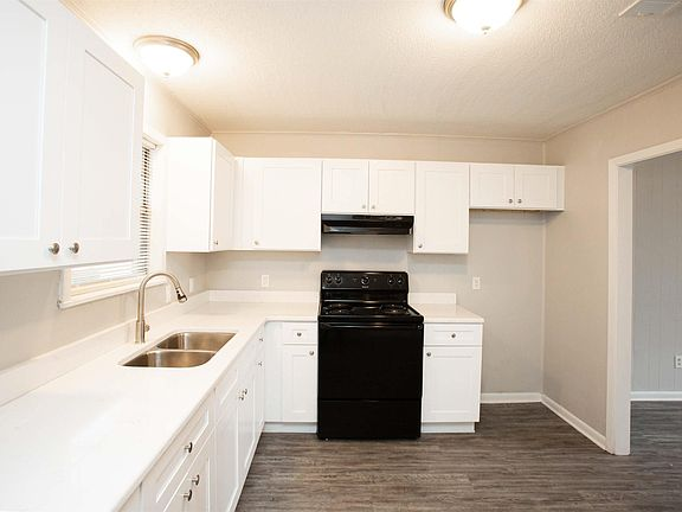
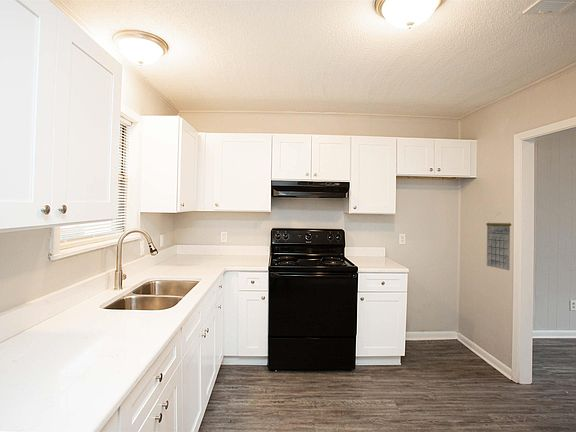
+ calendar (498, 240)
